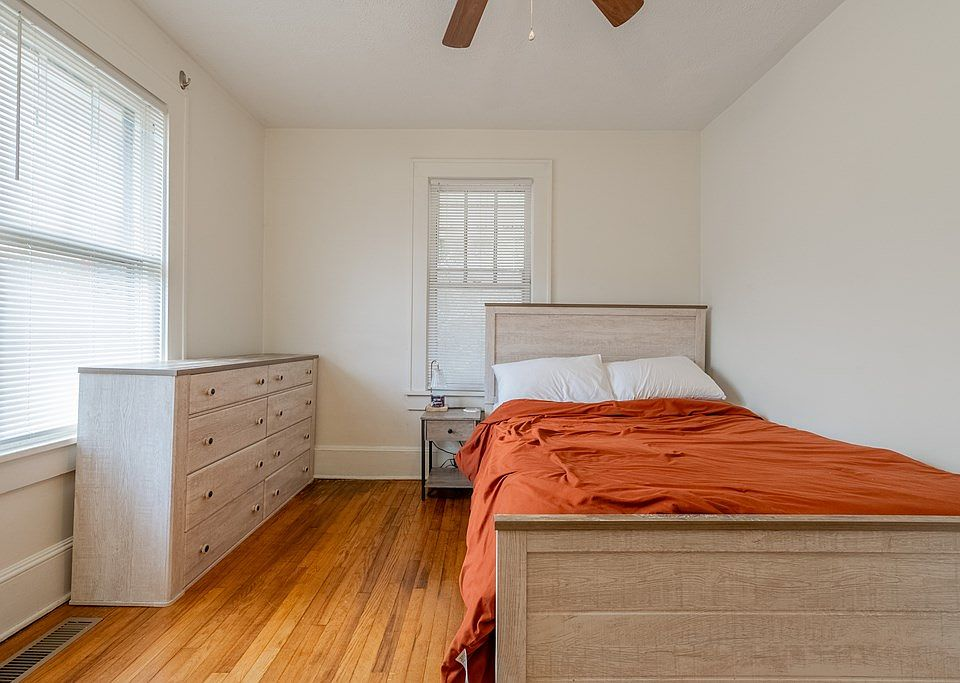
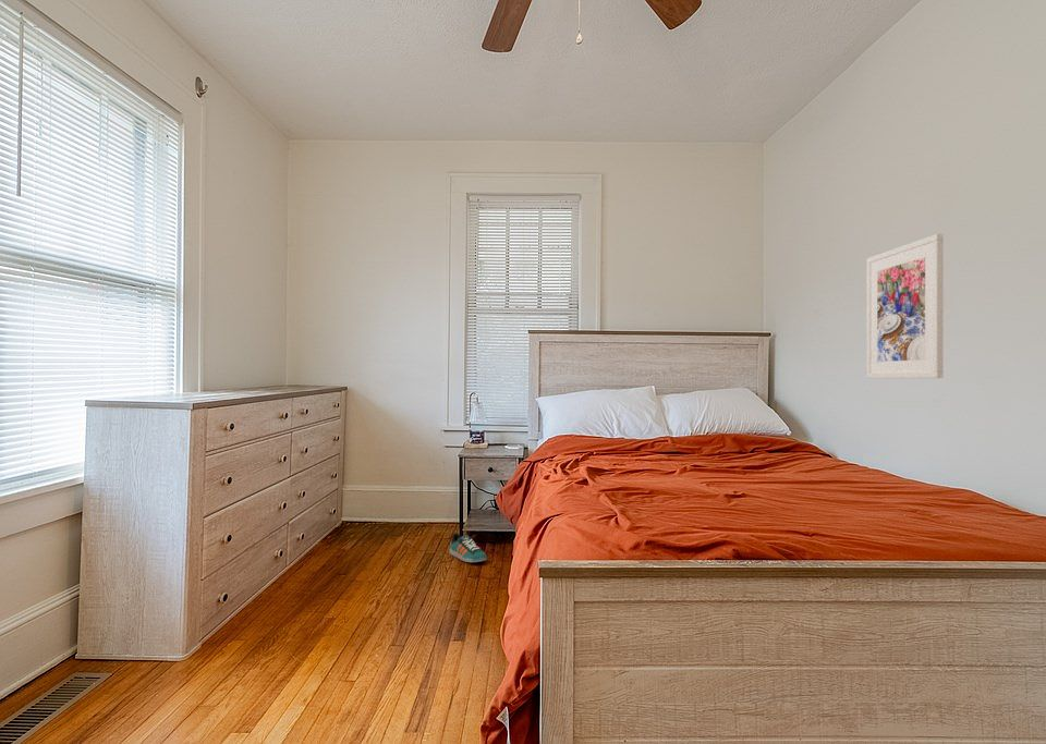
+ sneaker (466, 547)
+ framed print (901, 312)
